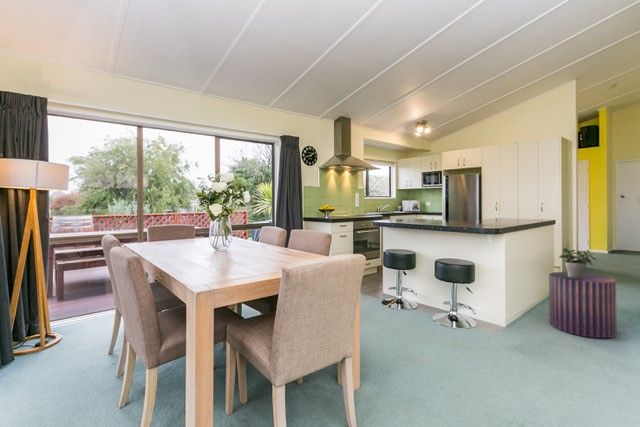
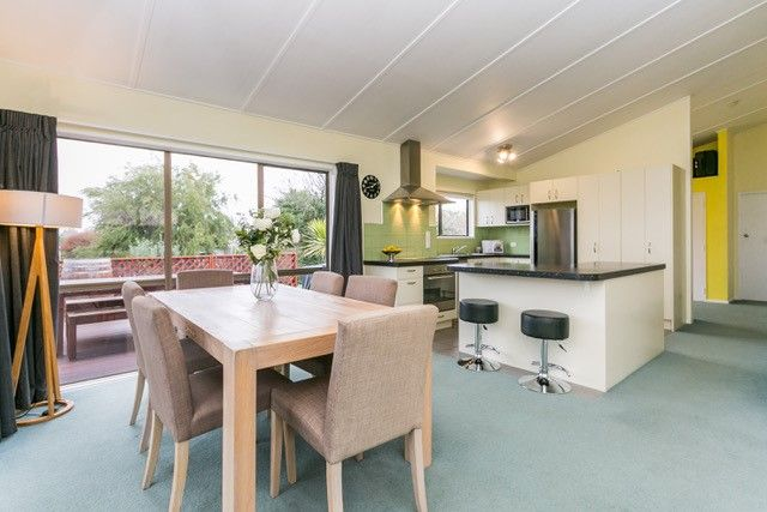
- potted plant (576, 262)
- stool (581, 302)
